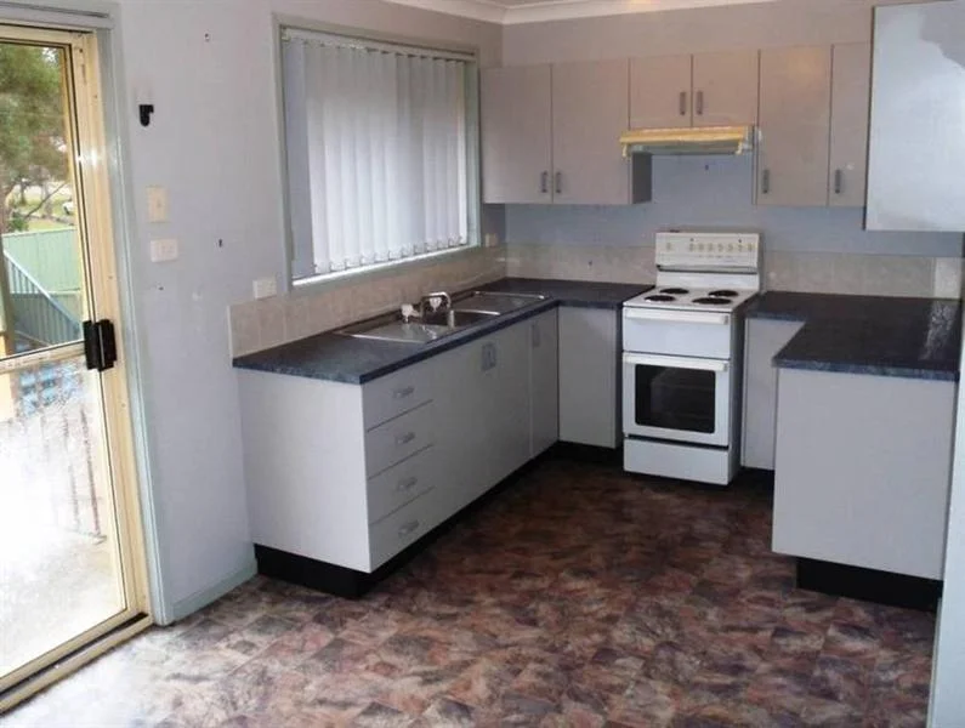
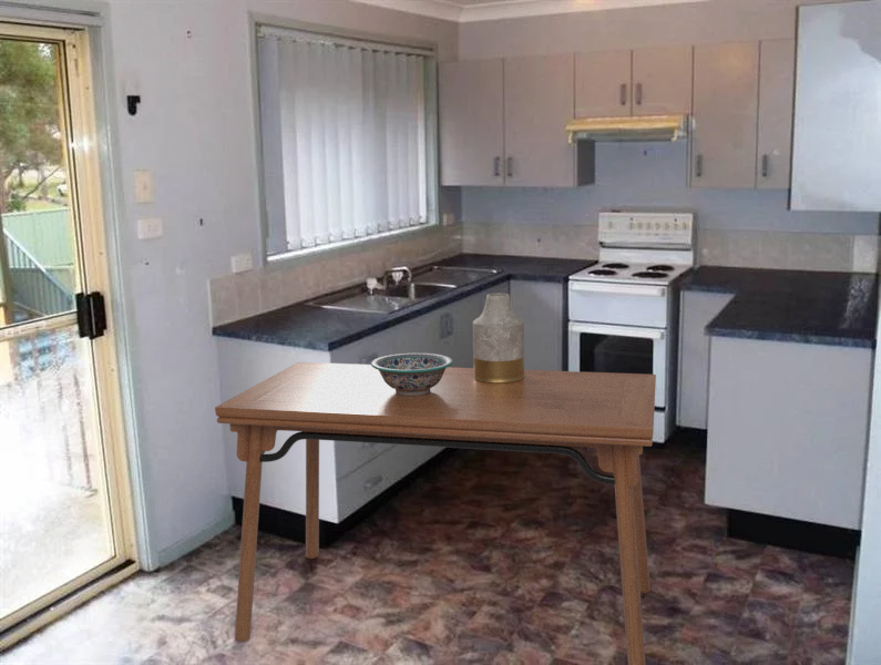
+ vase (498, 336)
+ dining table (449, 447)
+ decorative bowl (412, 376)
